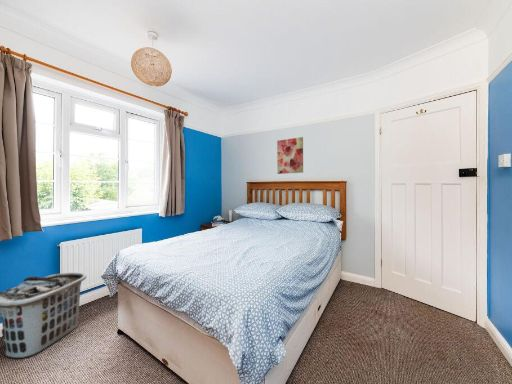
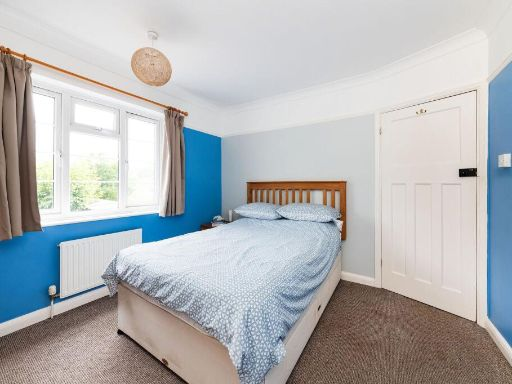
- wall art (289, 156)
- clothes hamper (44, 306)
